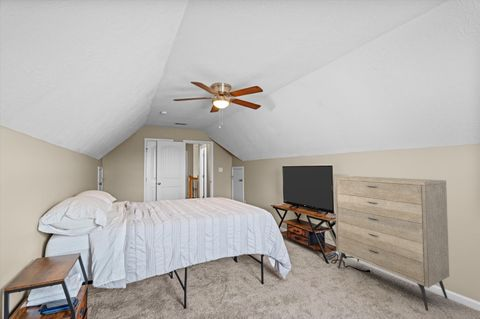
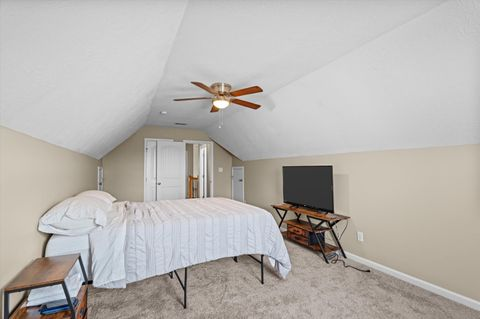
- dresser (384, 229)
